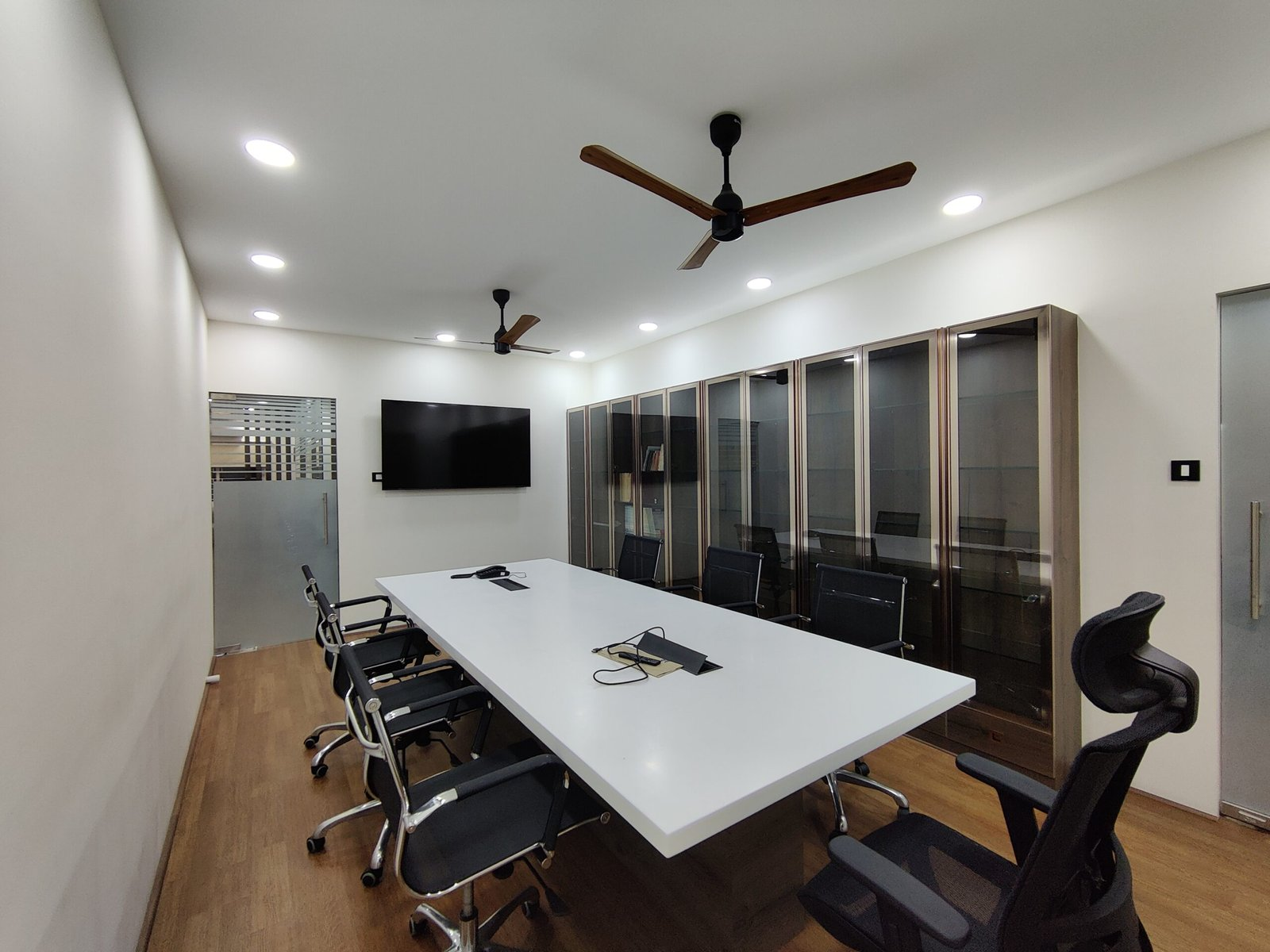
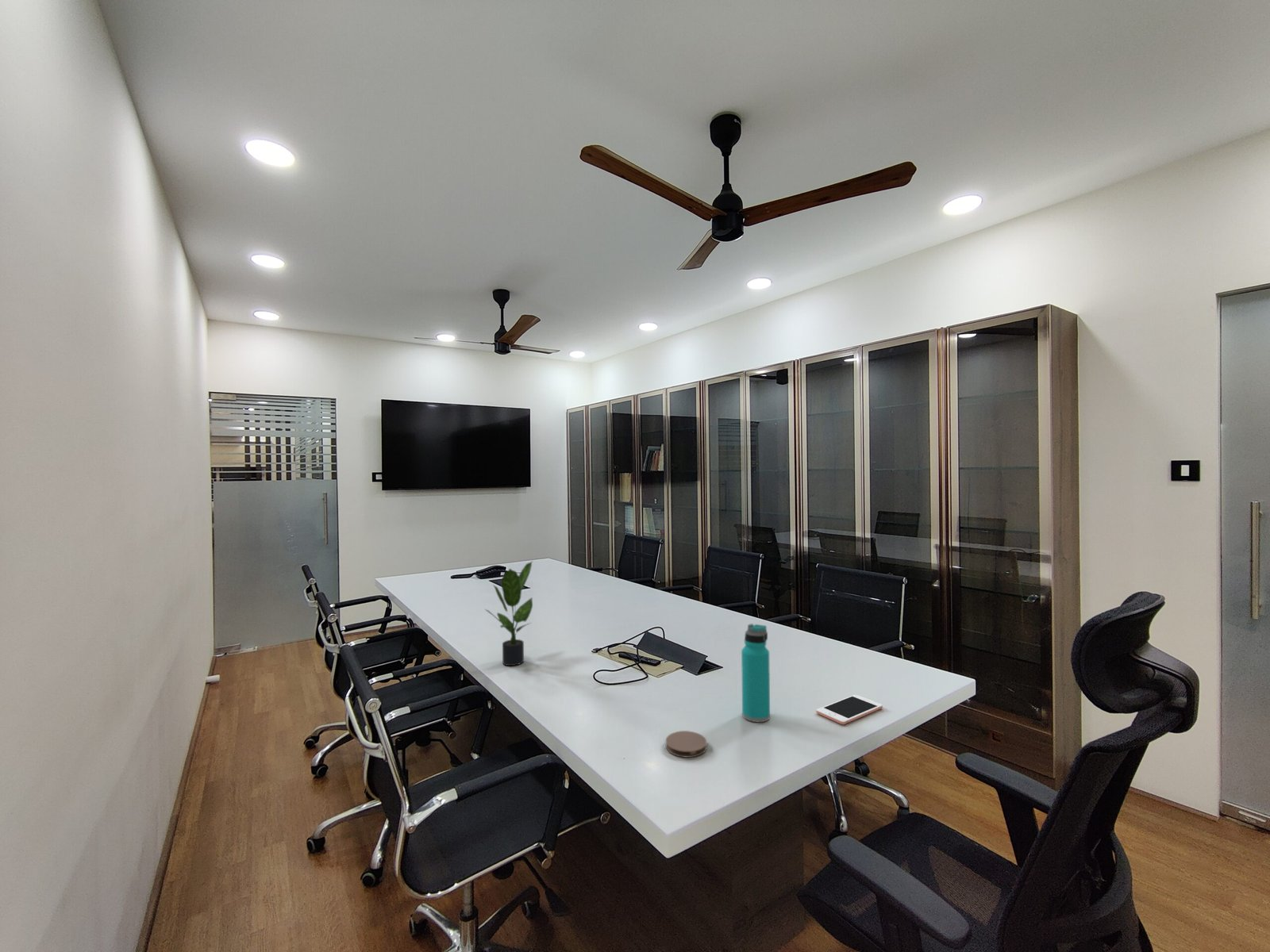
+ coaster (686, 743)
+ water bottle (755, 670)
+ cell phone (849, 708)
+ potted plant (515, 611)
